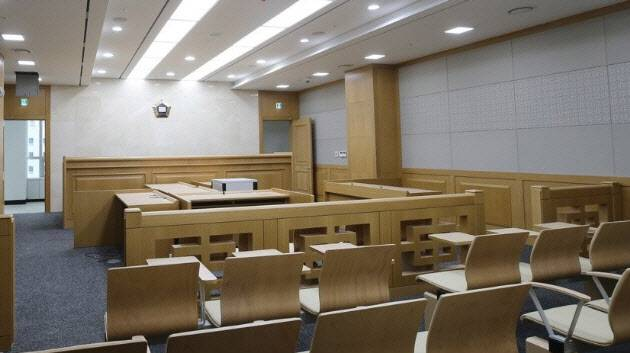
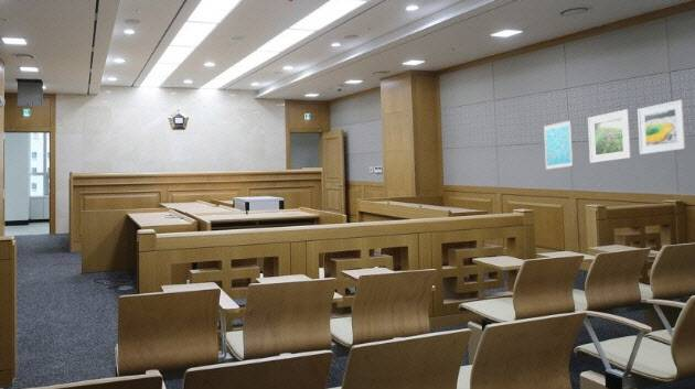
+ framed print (608, 137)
+ wall art (557, 145)
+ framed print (660, 128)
